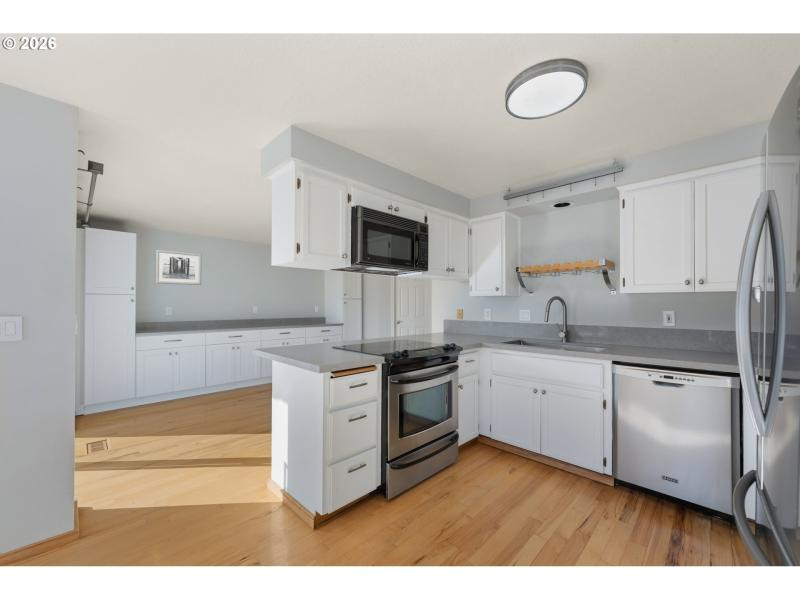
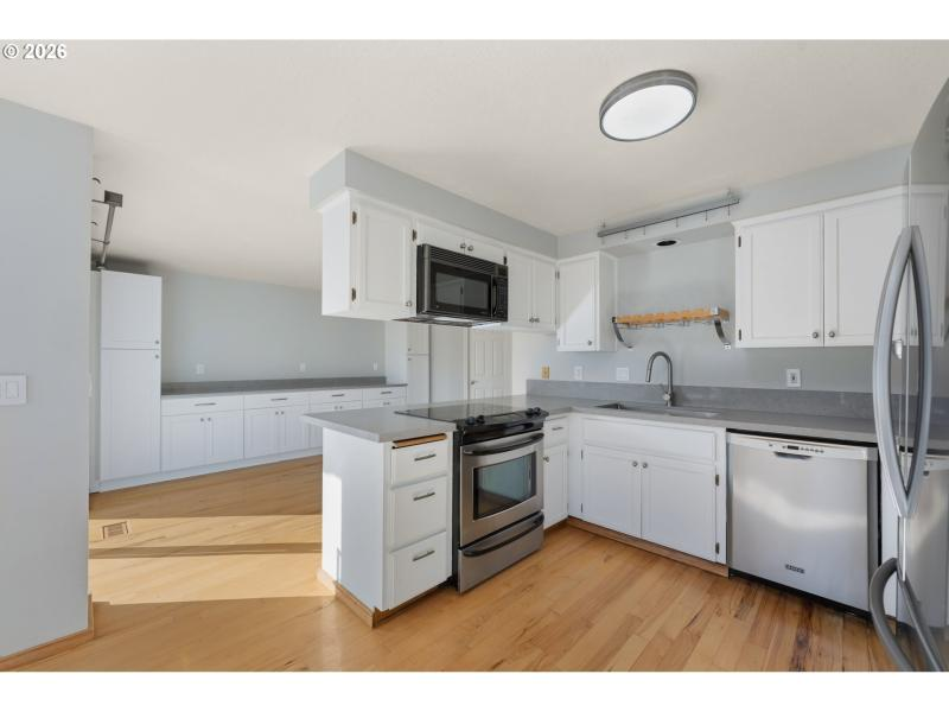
- wall art (179, 268)
